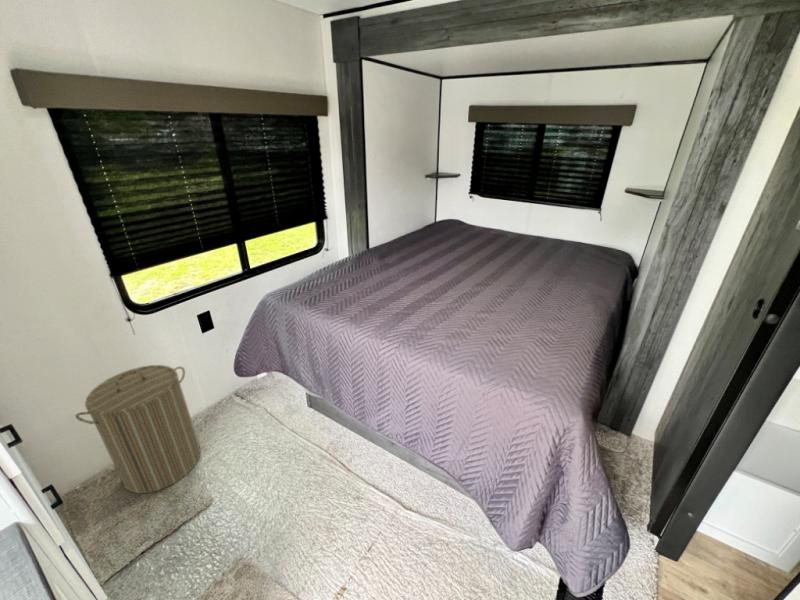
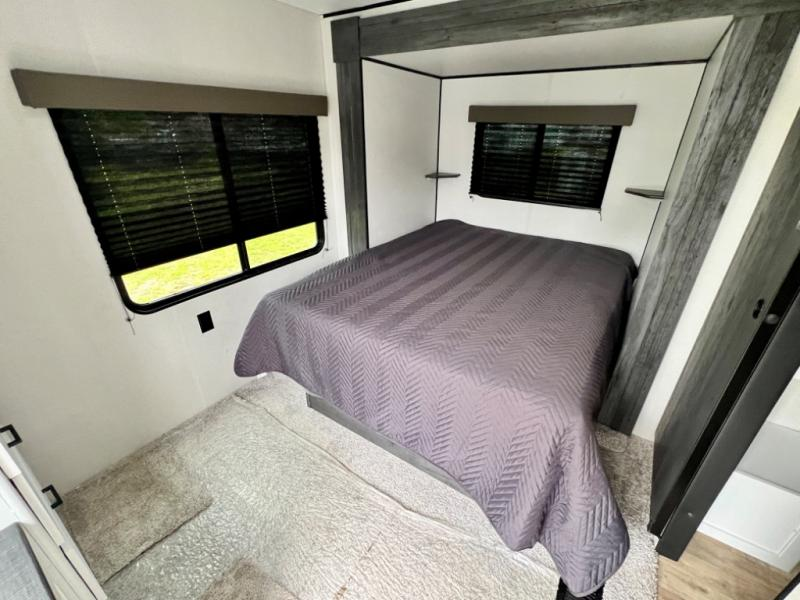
- laundry hamper (147, 421)
